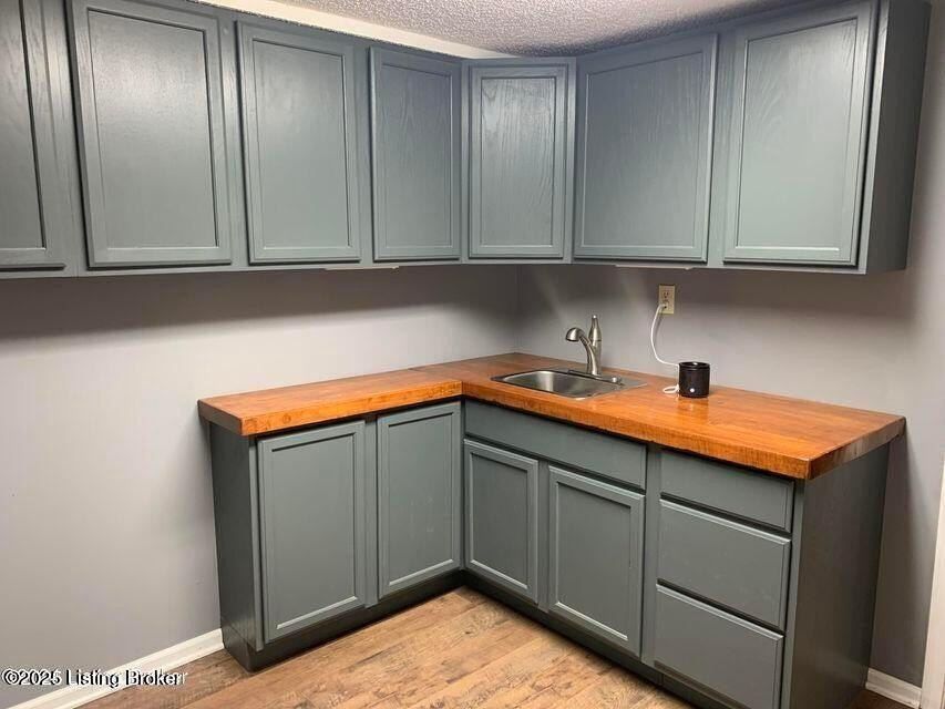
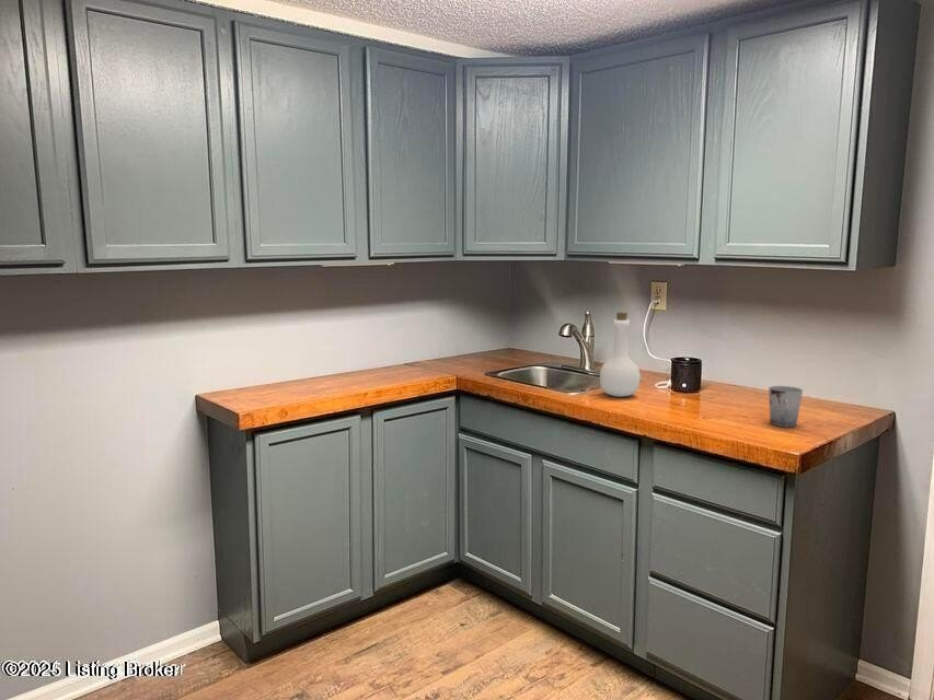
+ cup (784, 407)
+ bottle (620, 354)
